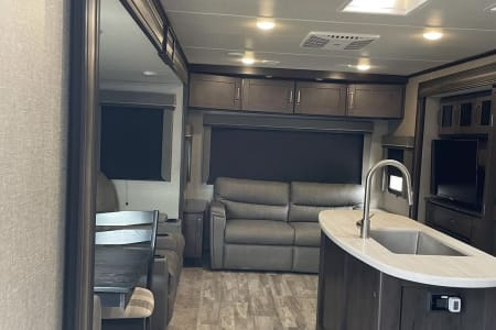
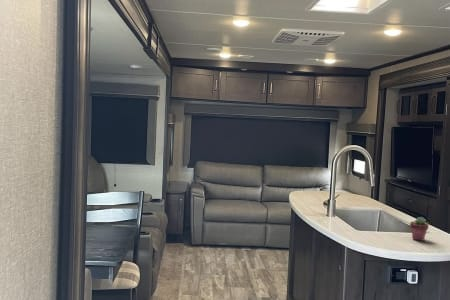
+ potted succulent (419, 228)
